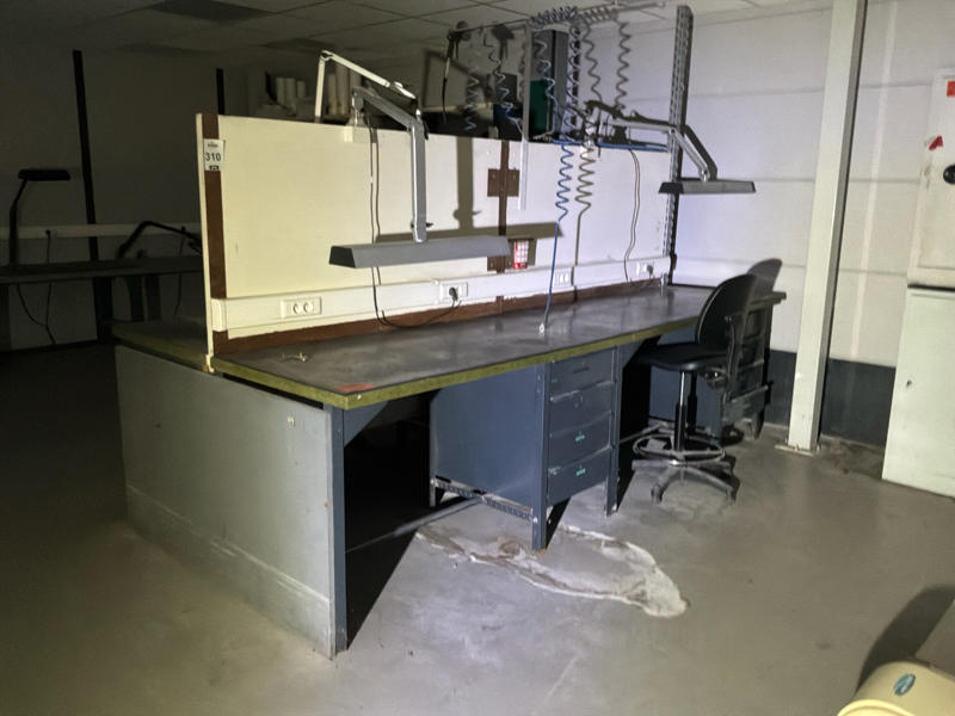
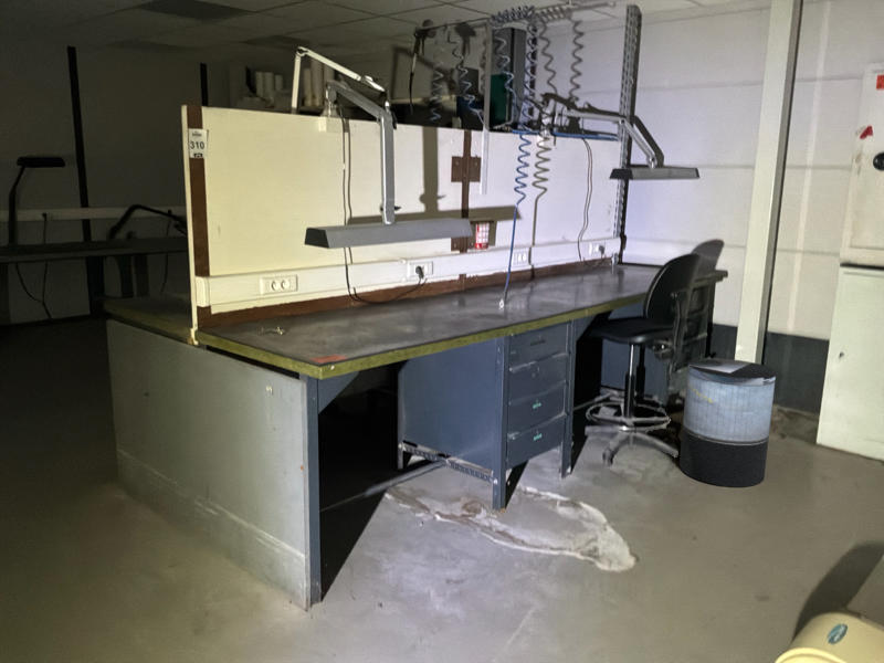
+ trash can (726, 420)
